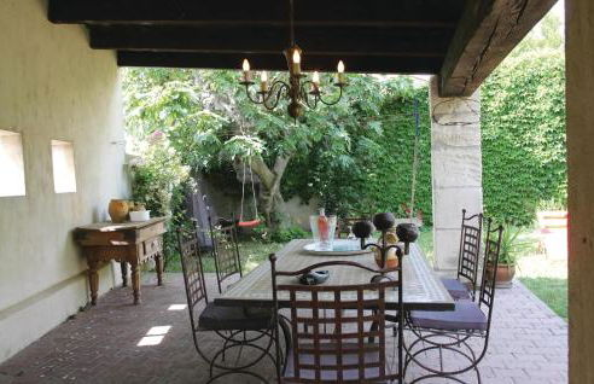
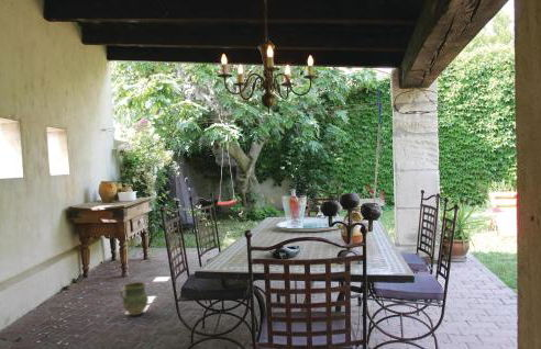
+ ceramic jug (133, 299)
